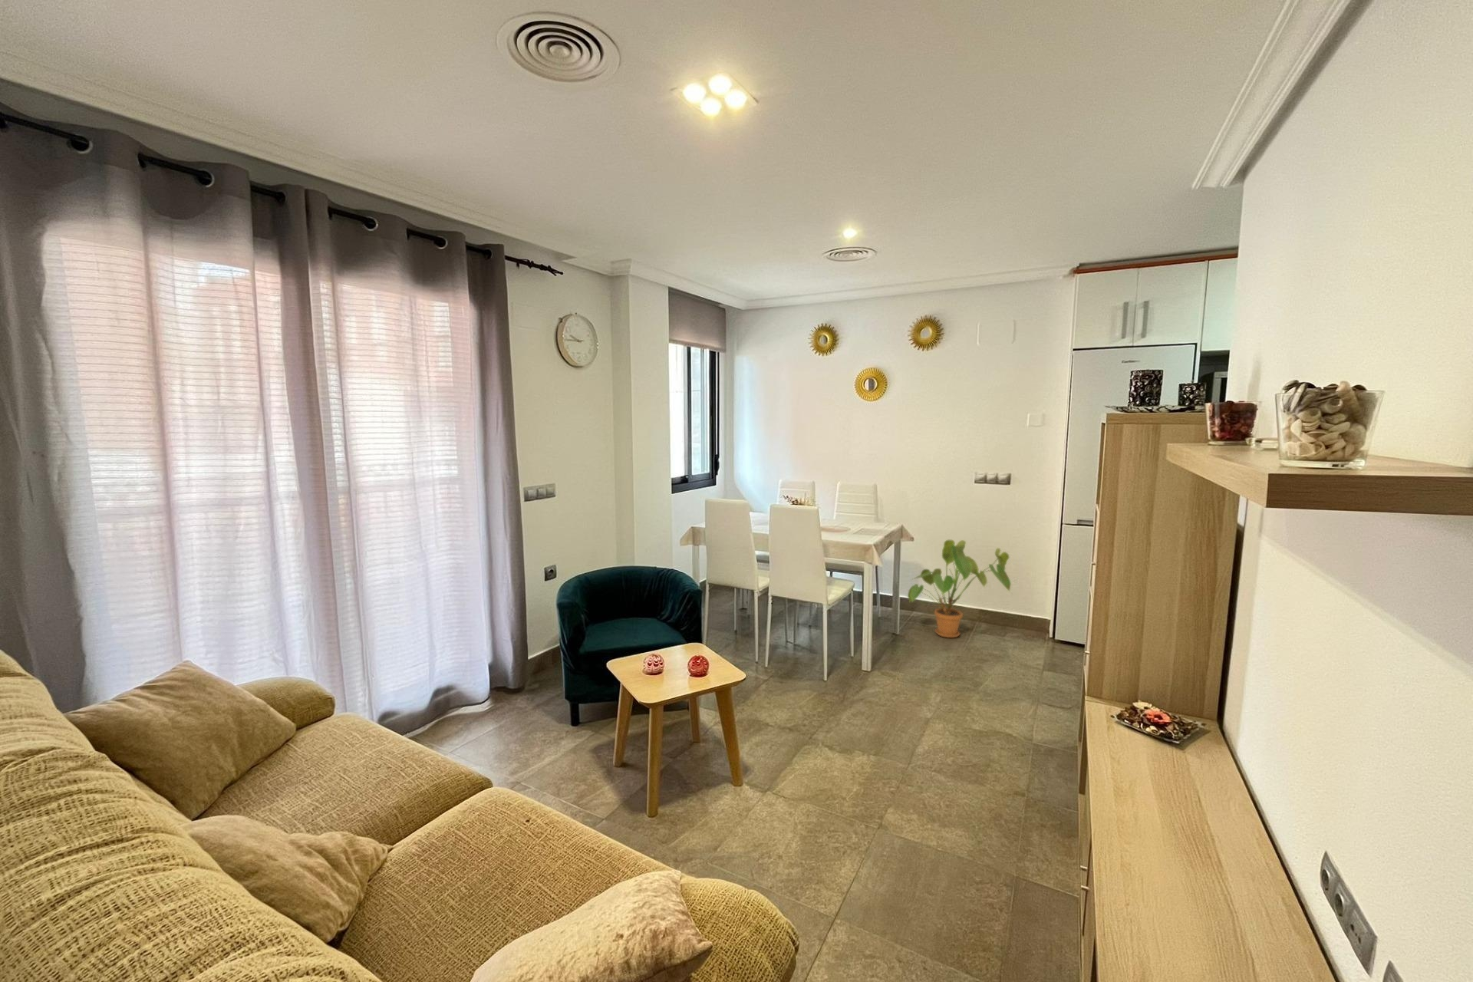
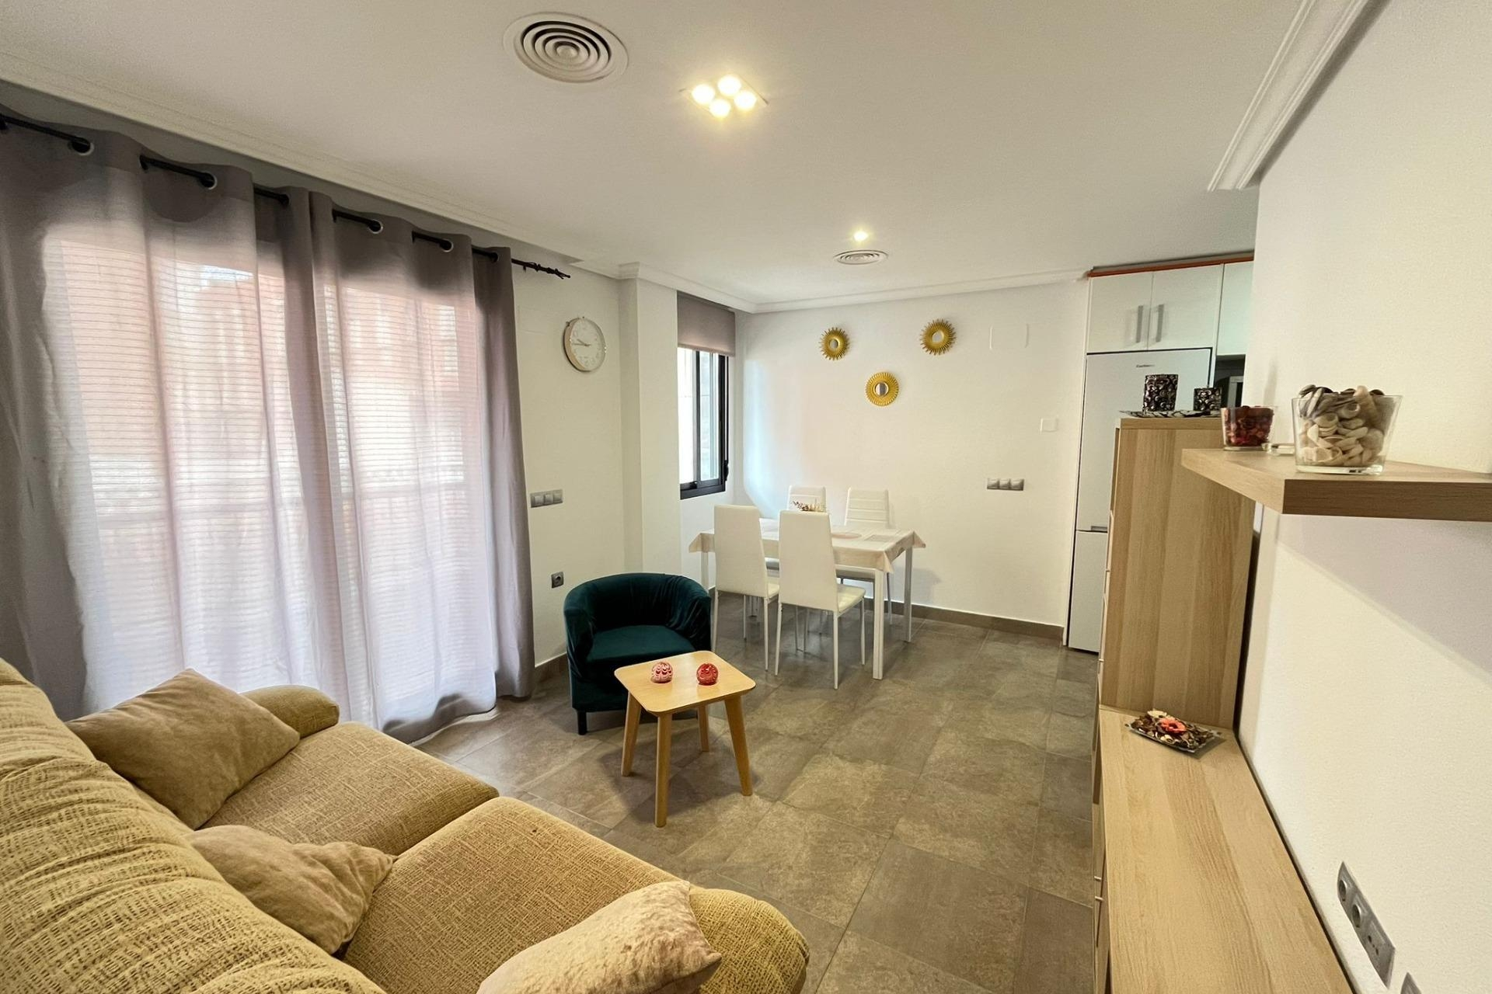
- house plant (958, 586)
